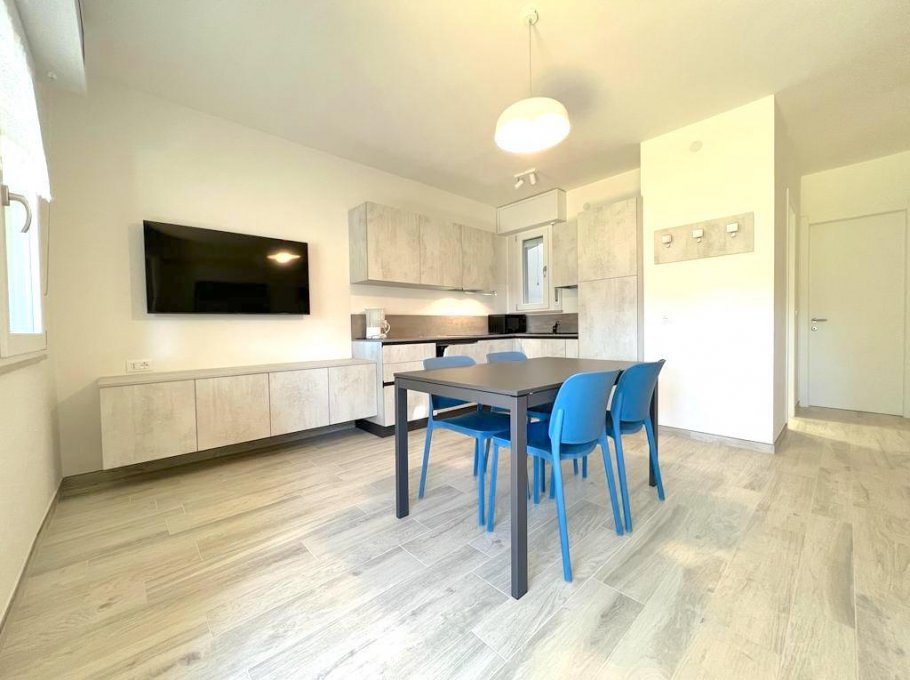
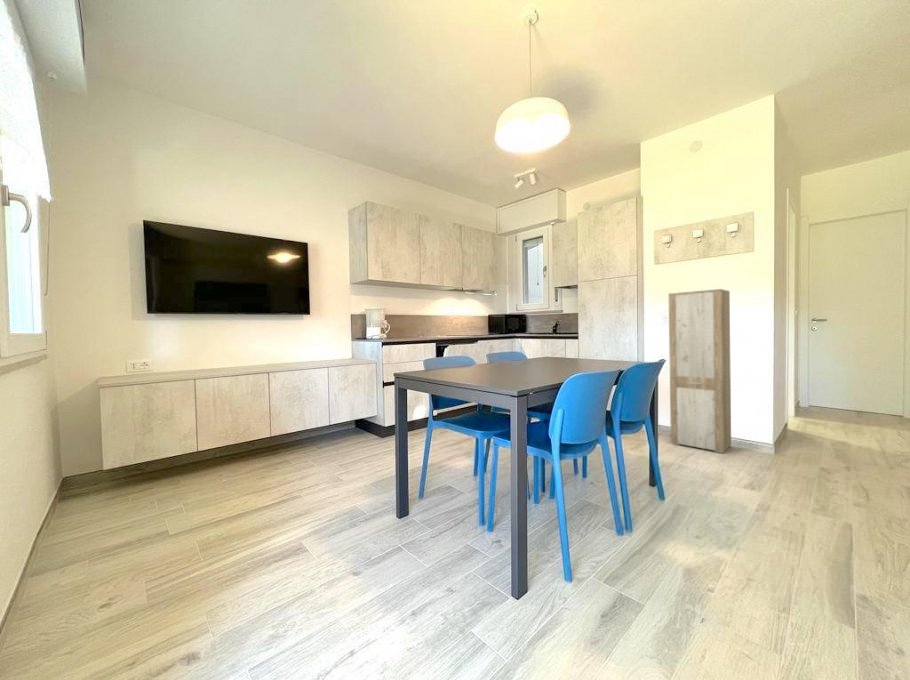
+ cabinet (699, 369)
